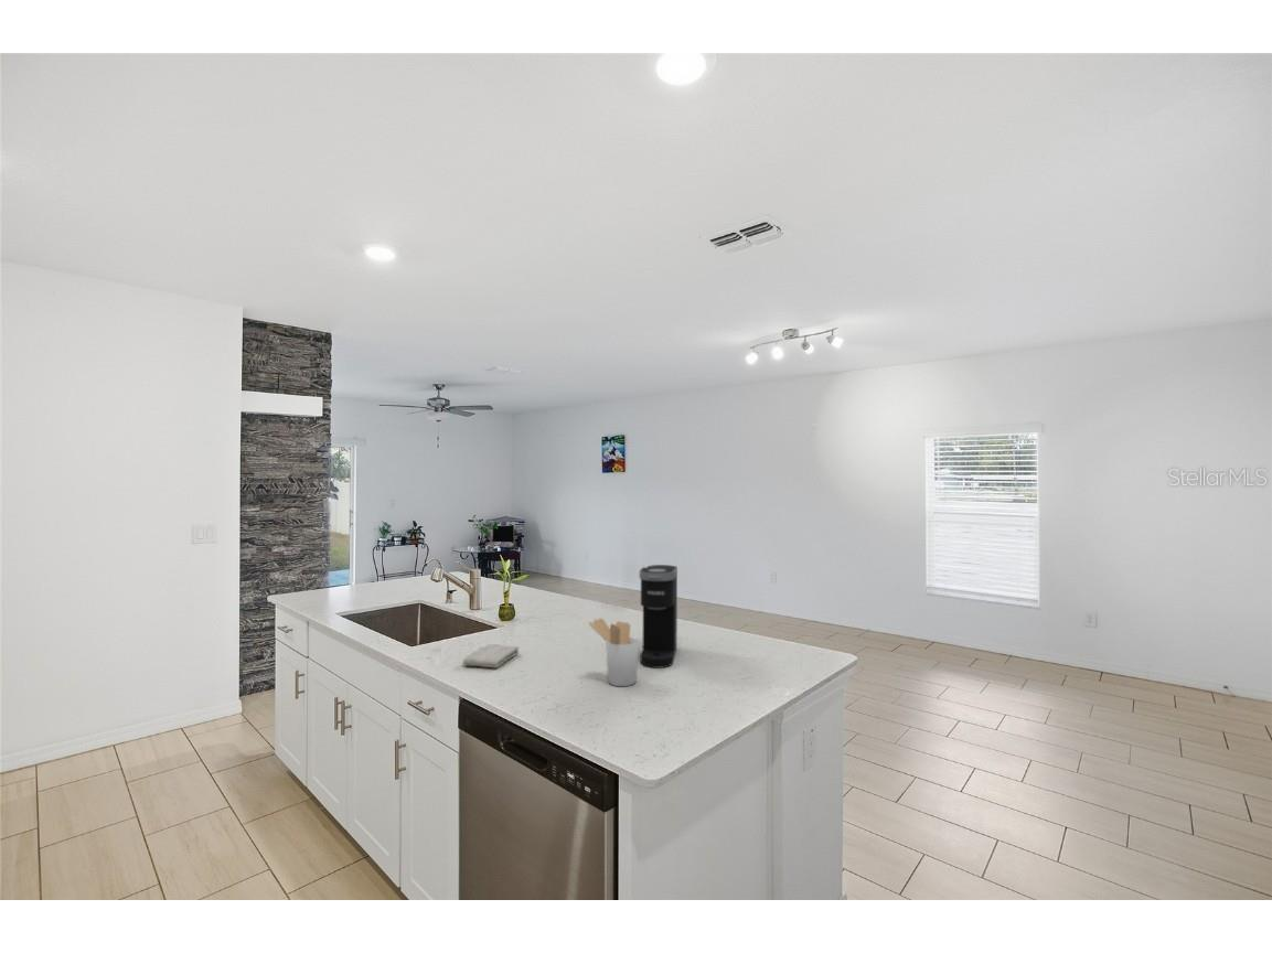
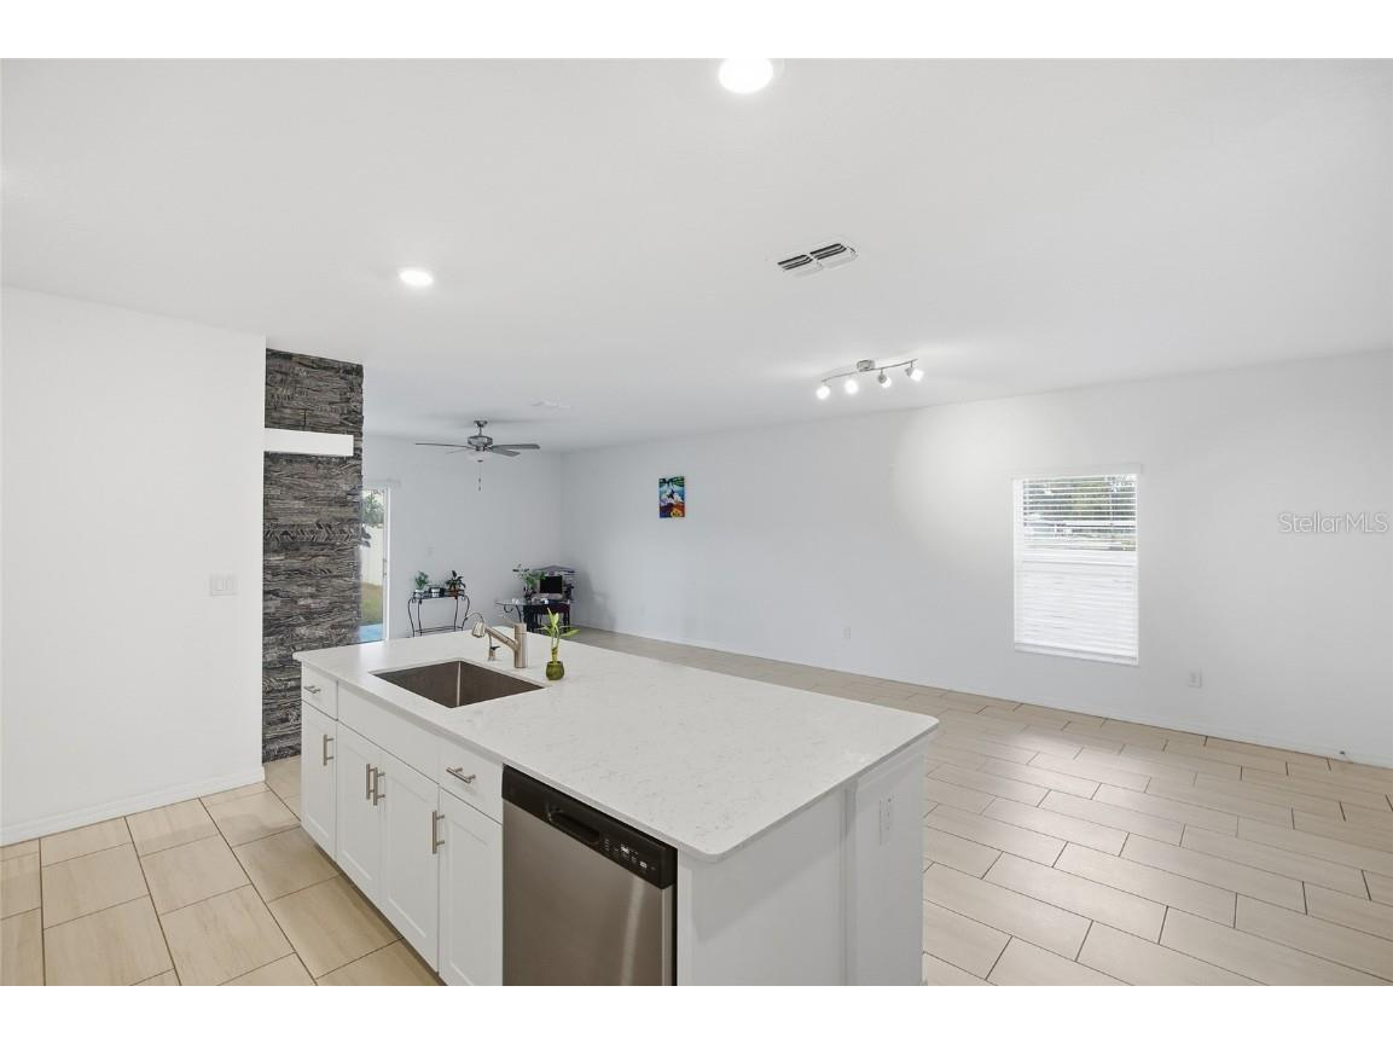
- utensil holder (613, 650)
- coffee maker (659, 611)
- washcloth (492, 654)
